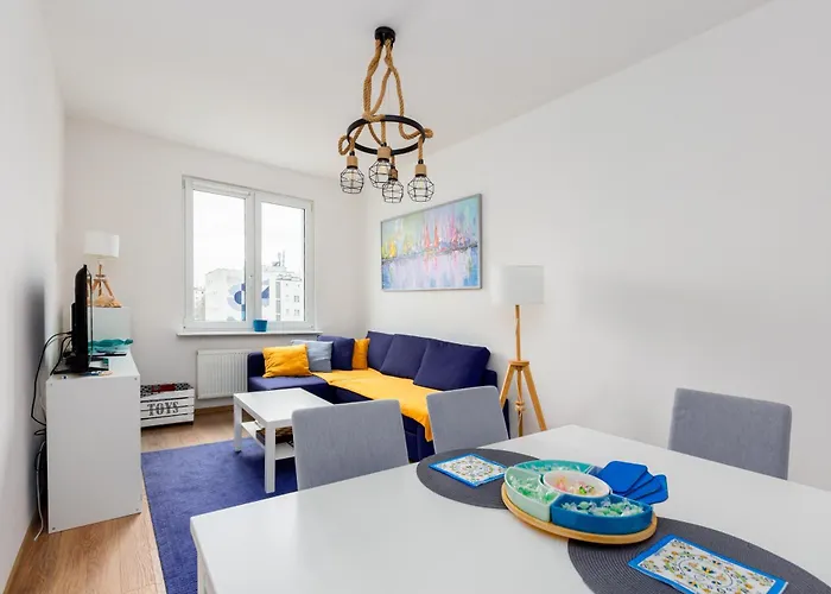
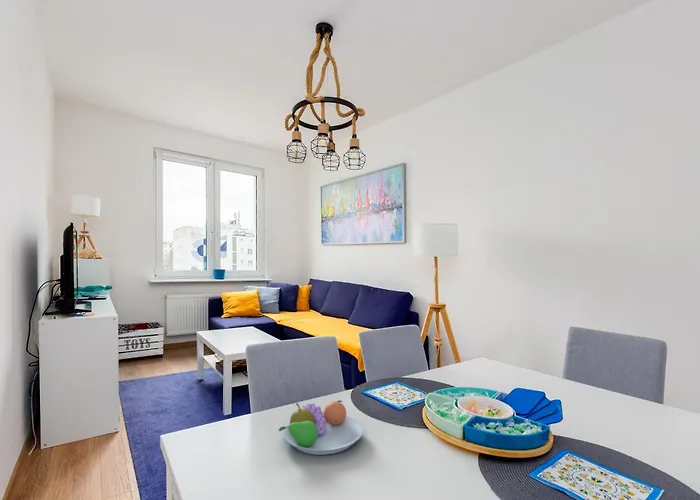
+ fruit bowl (320, 422)
